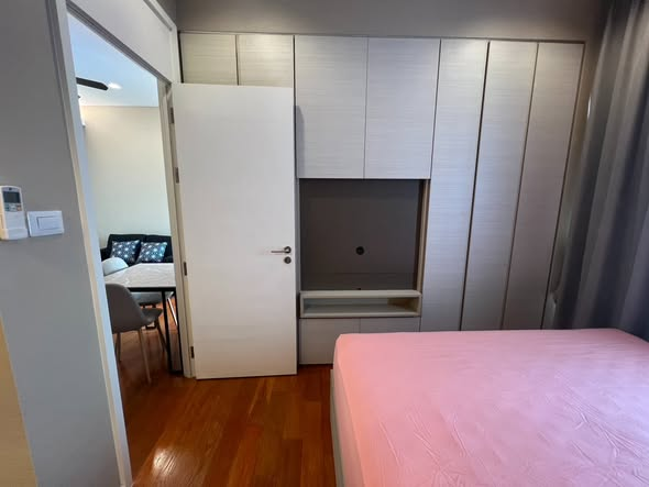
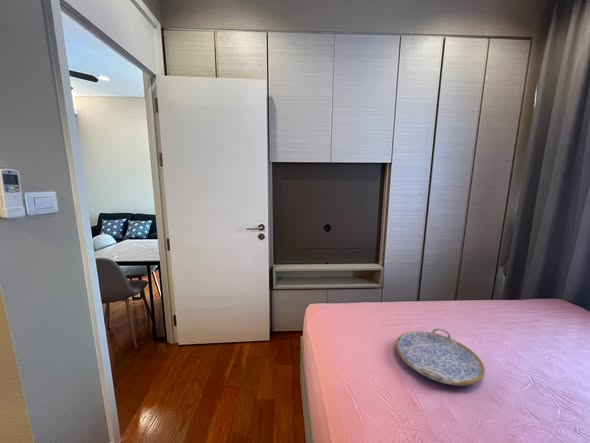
+ serving tray (436, 354)
